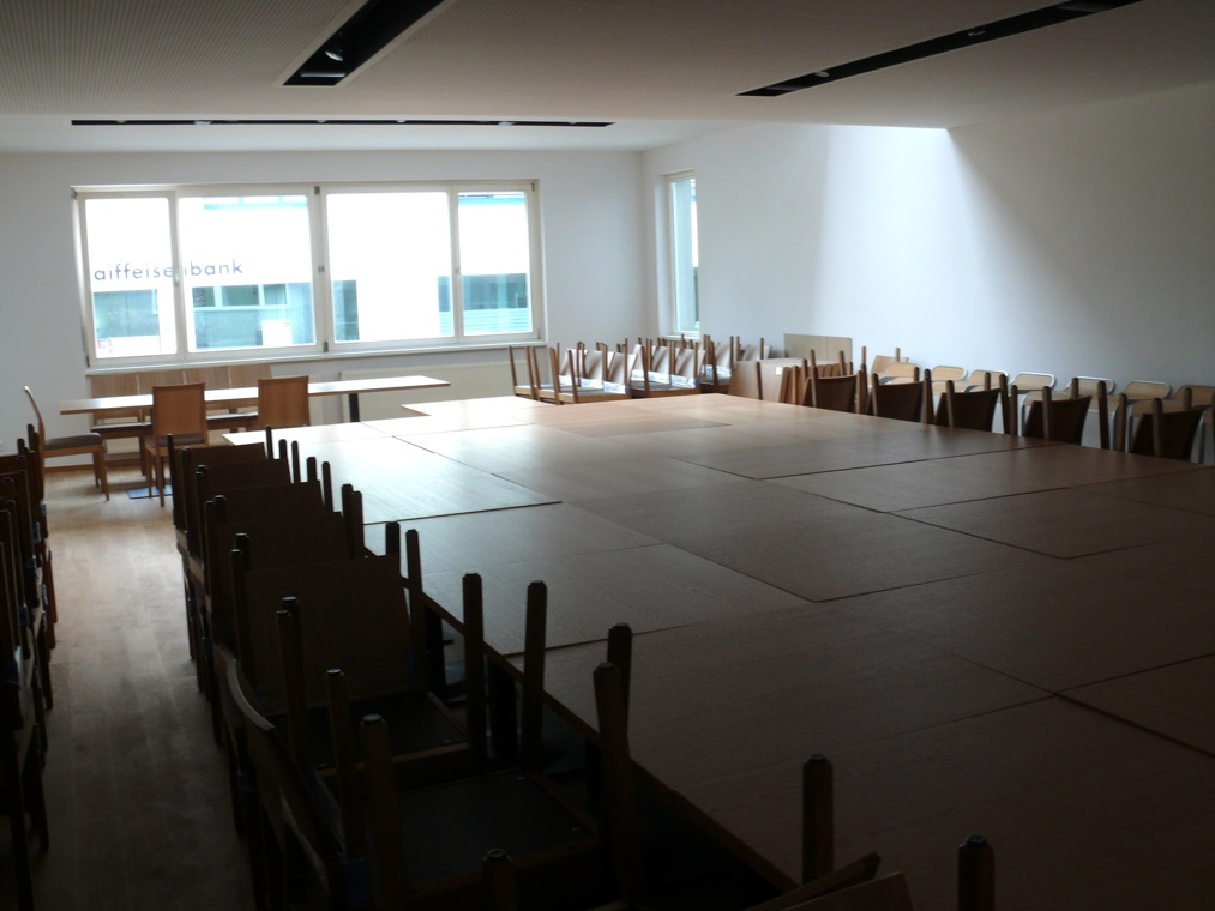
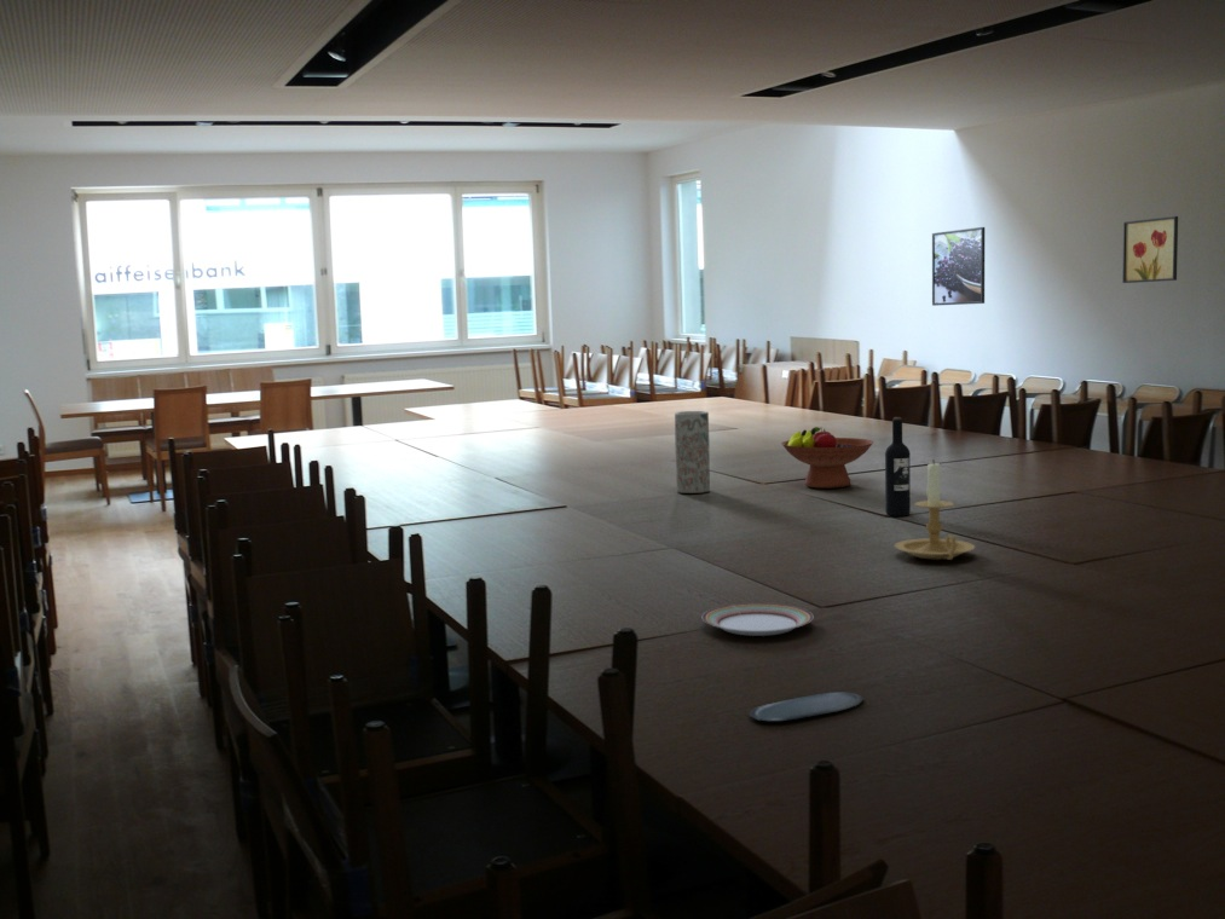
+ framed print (957, 267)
+ candle holder (934, 508)
+ vase (692, 451)
+ fruit bowl (827, 455)
+ wall art (1150, 250)
+ wine bottle (897, 466)
+ oval tray (807, 706)
+ plate (757, 620)
